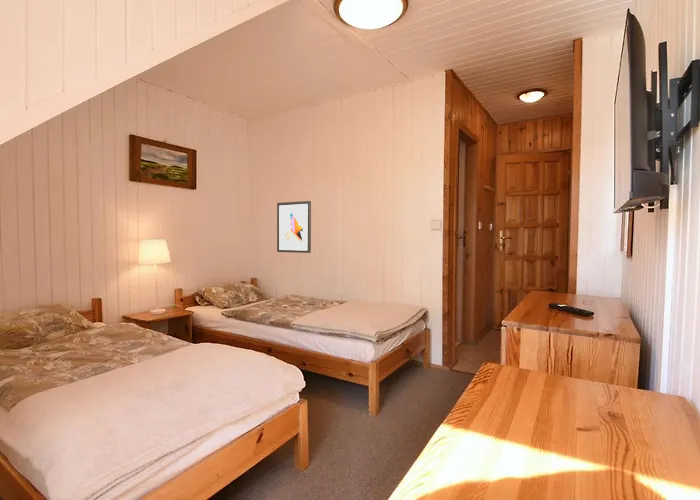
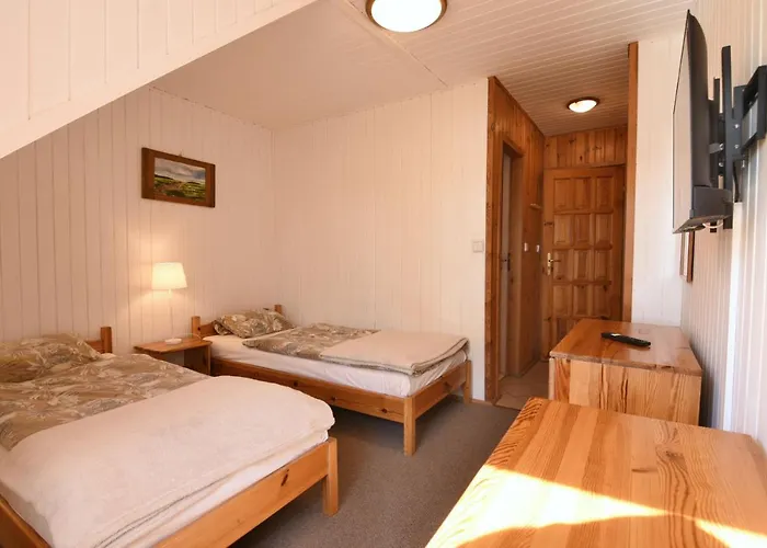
- wall art (293, 227)
